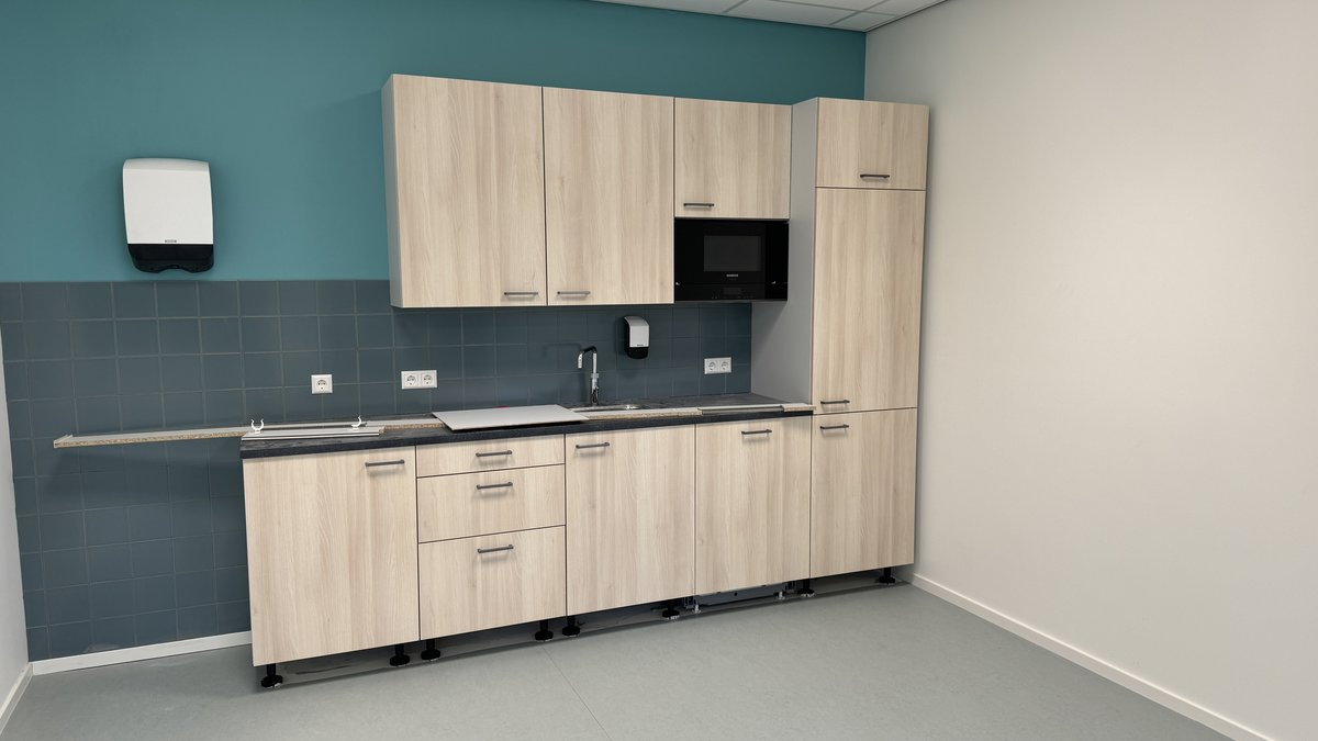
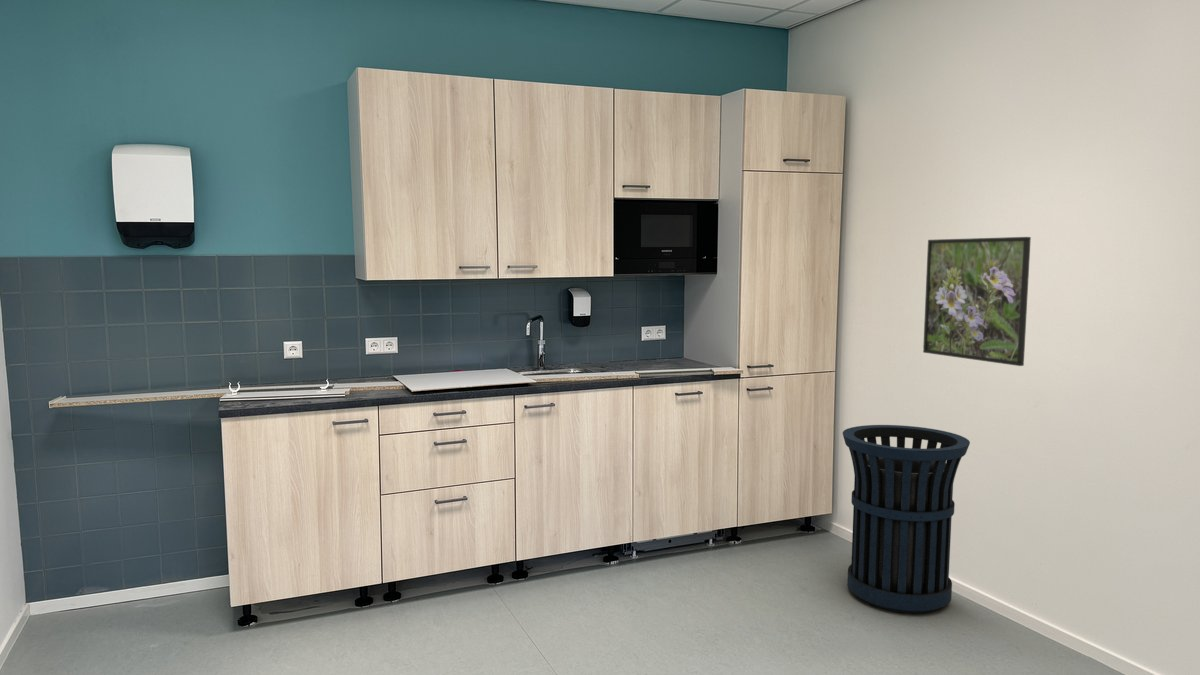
+ trash can (901, 516)
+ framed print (972, 299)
